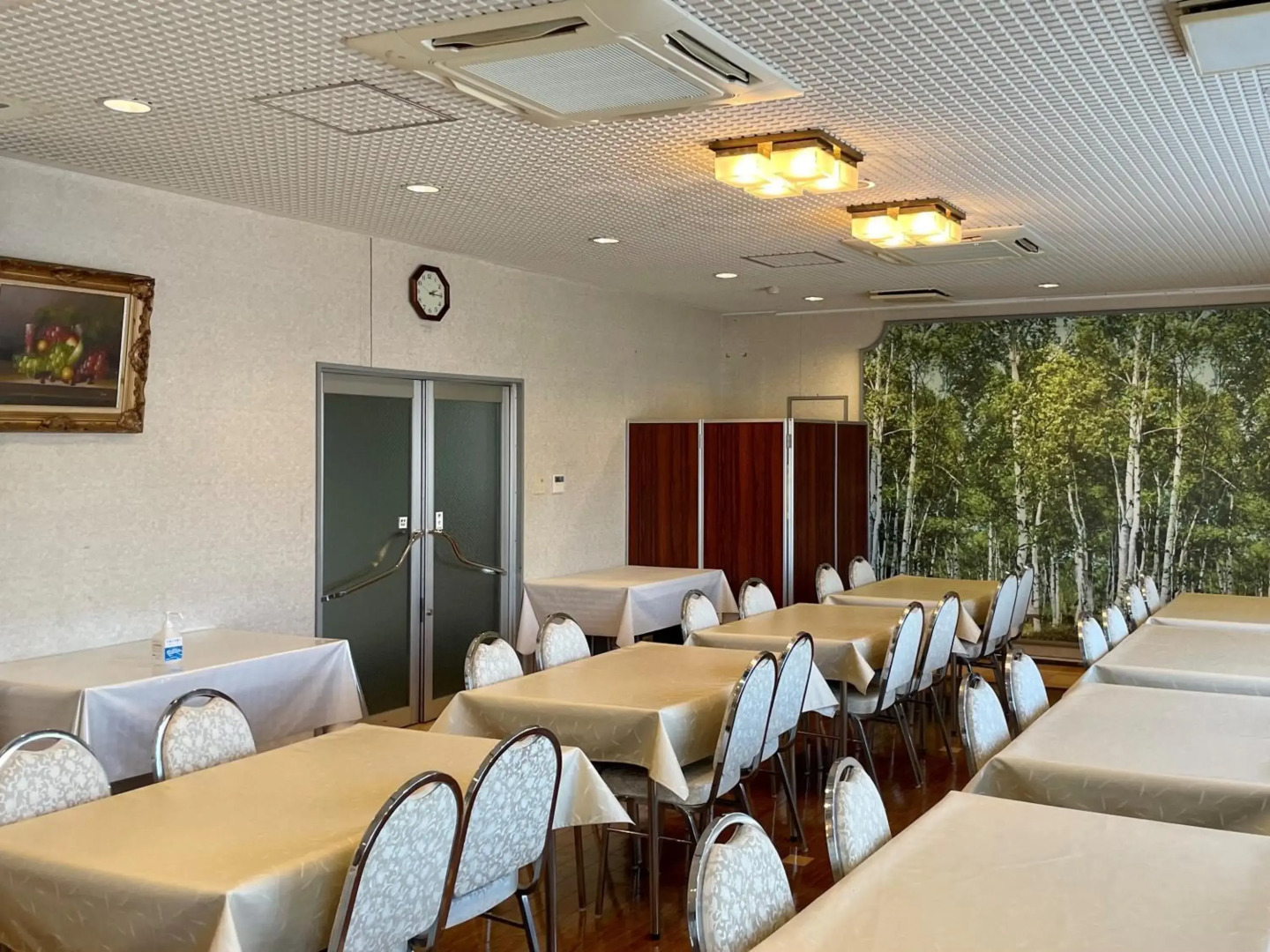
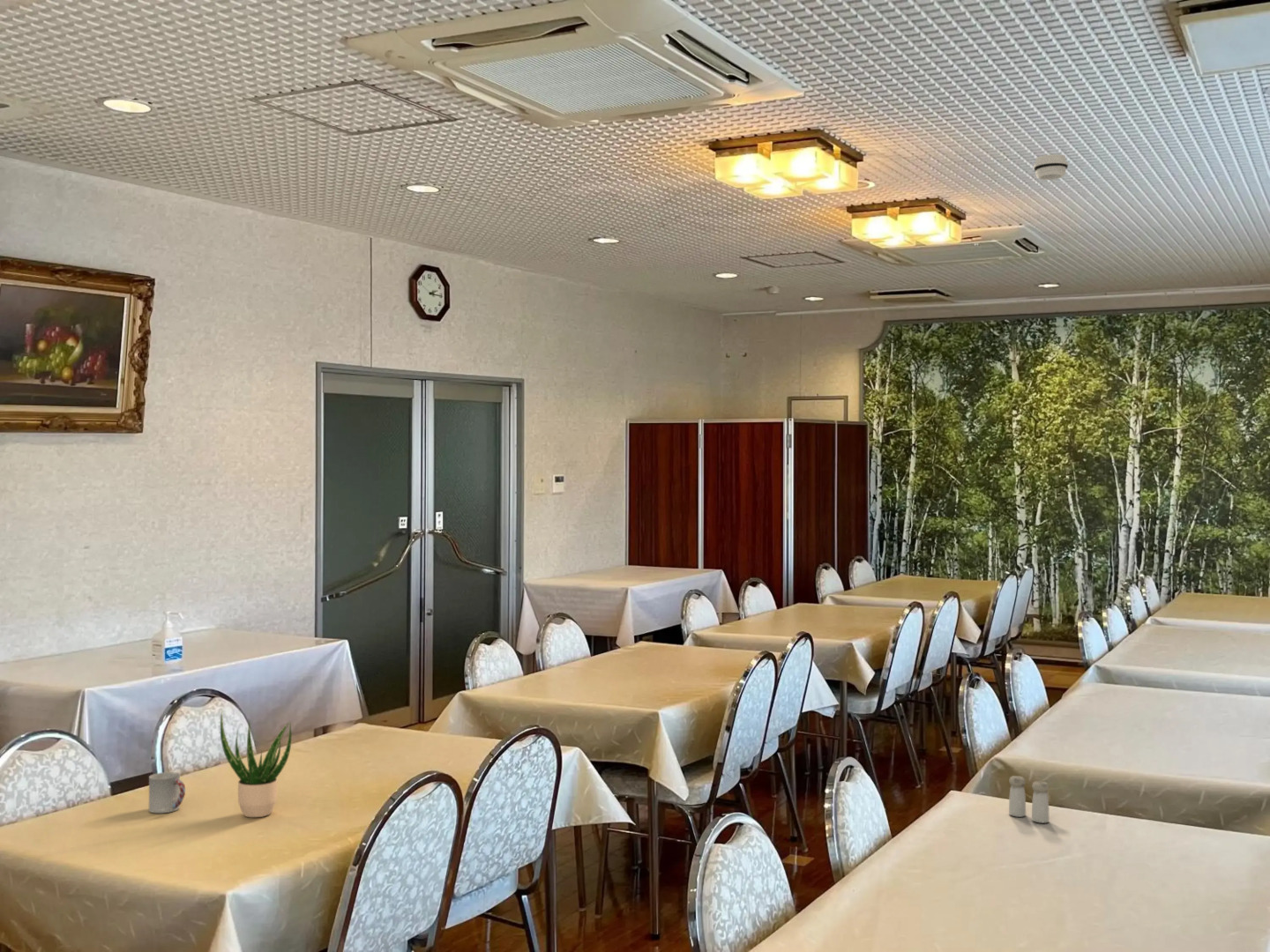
+ salt and pepper shaker (1025, 798)
+ smoke detector (1050, 167)
+ potted plant (256, 762)
+ cup (168, 792)
